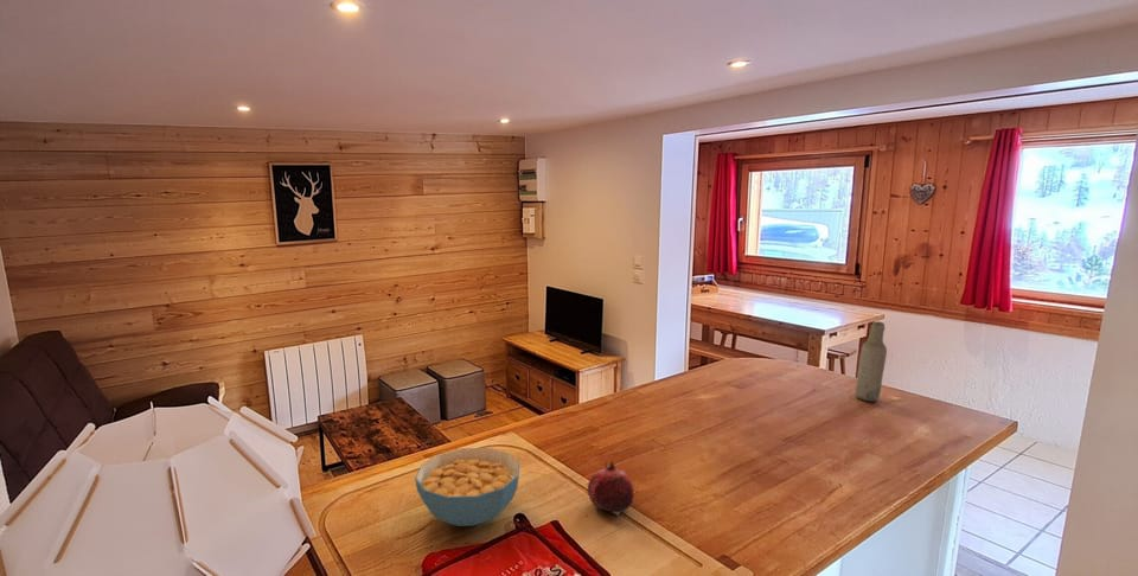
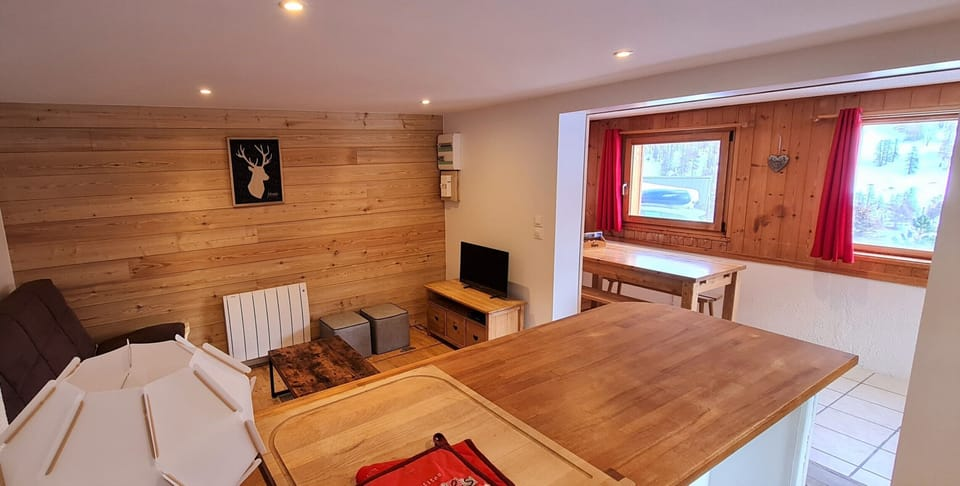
- bottle (871, 360)
- fruit (610, 485)
- cereal bowl (469, 493)
